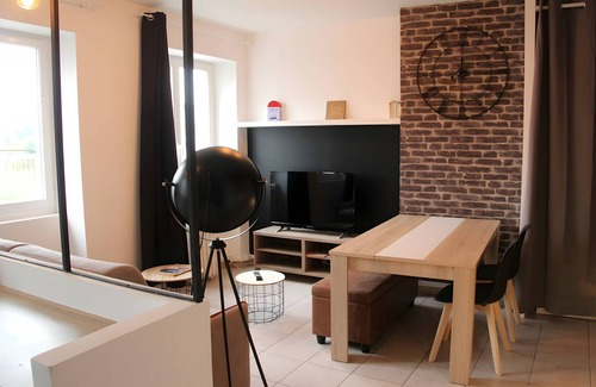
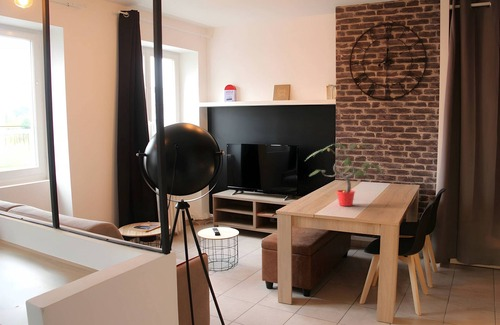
+ potted plant (343, 173)
